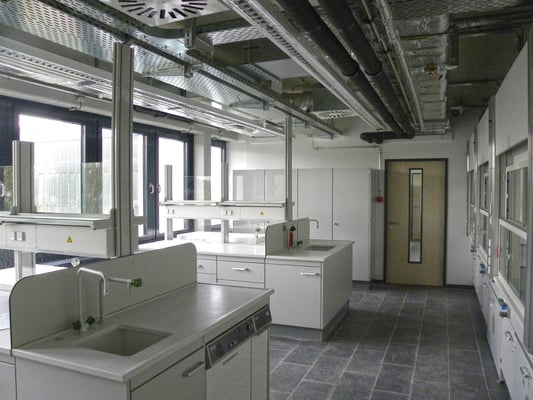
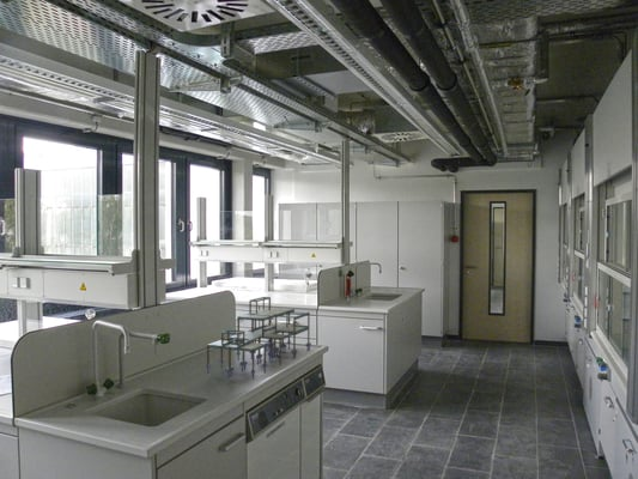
+ laboratory equipment (262, 332)
